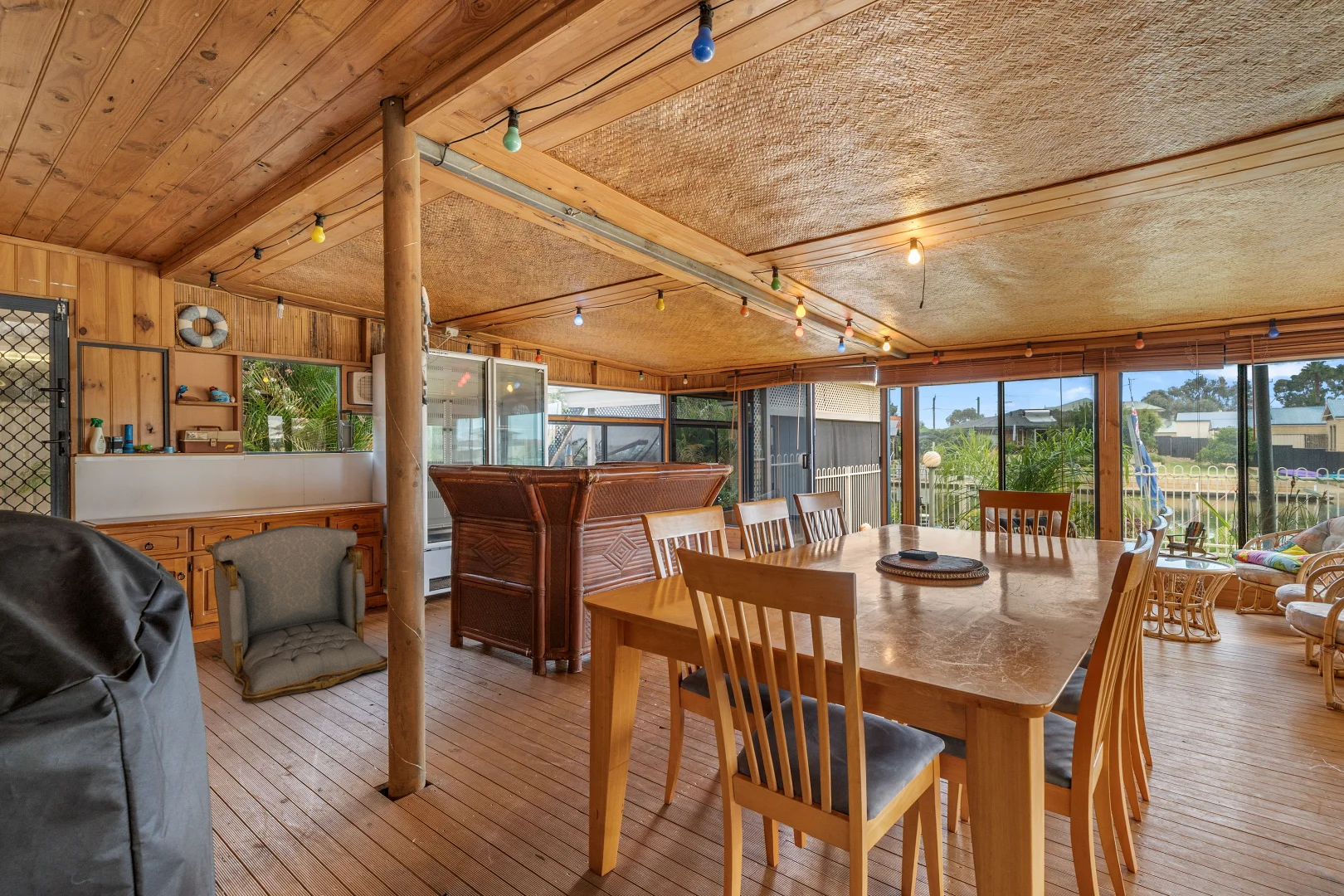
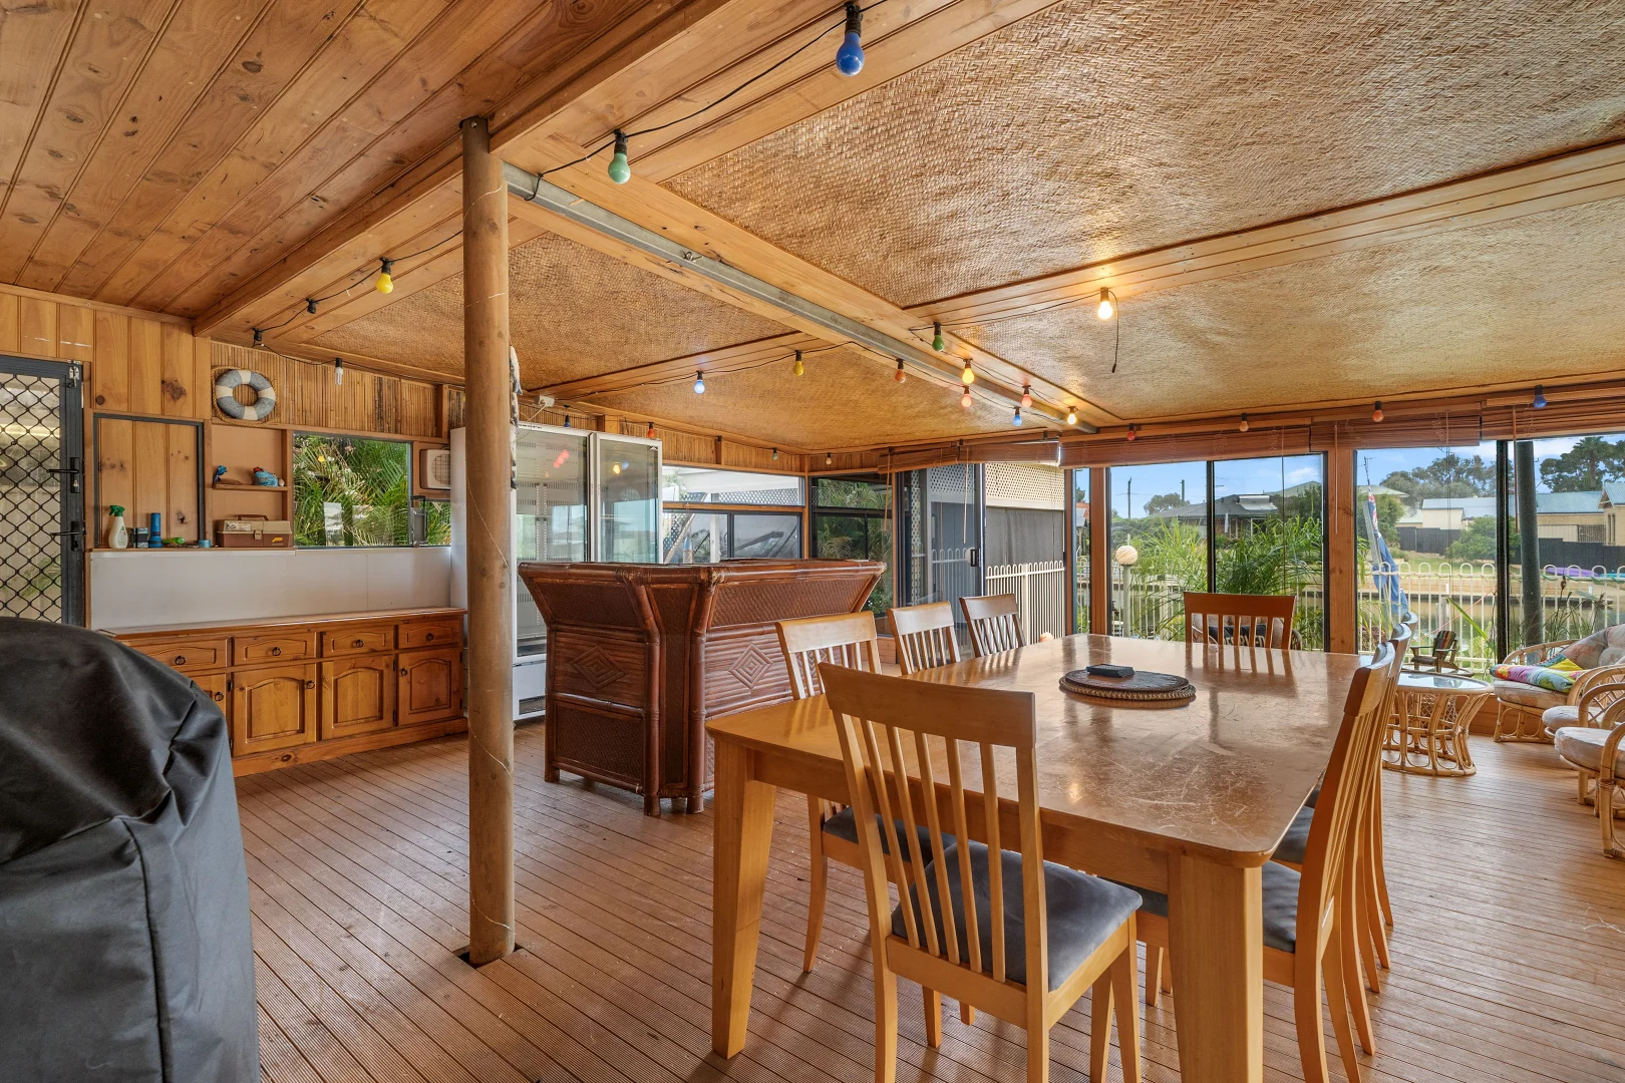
- armchair (296, 596)
